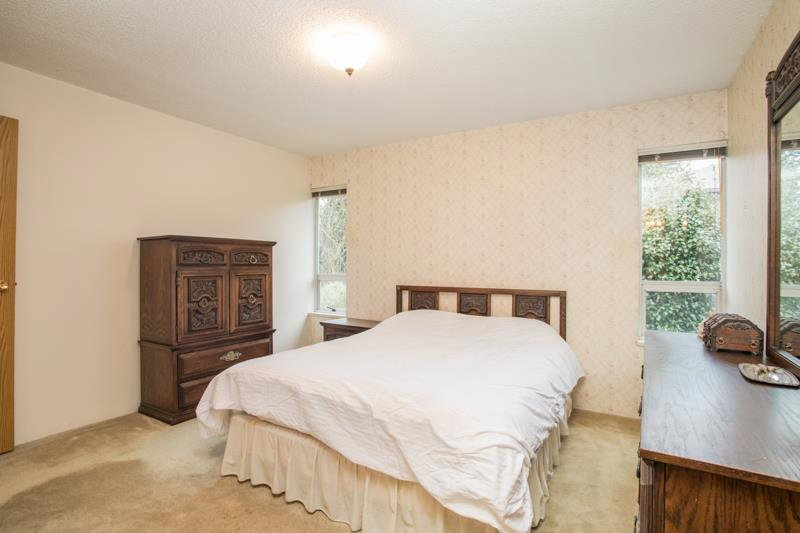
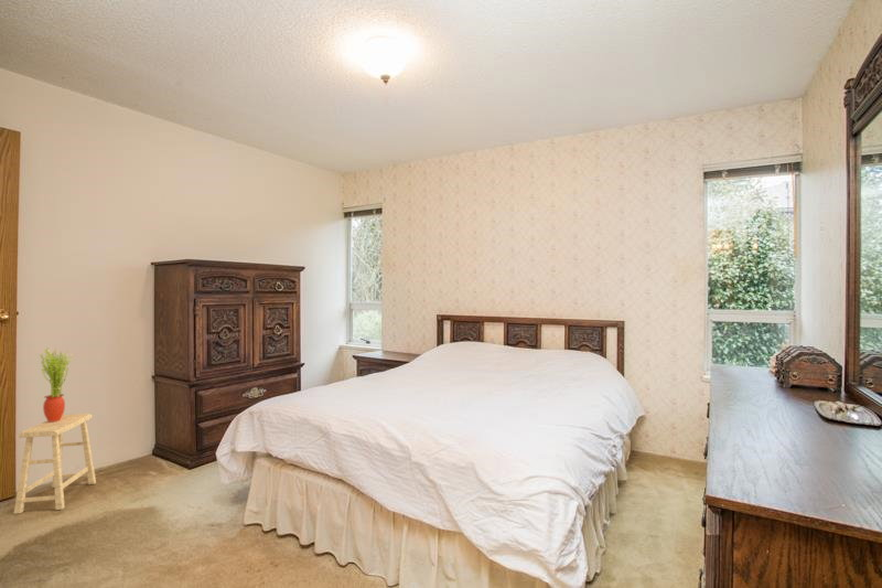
+ footstool (57, 459)
+ potted plant (56, 384)
